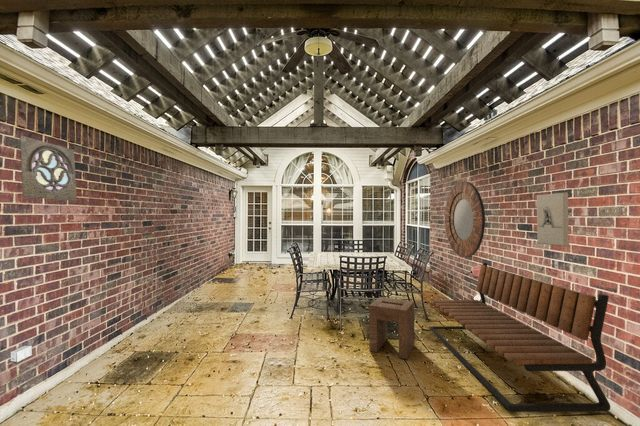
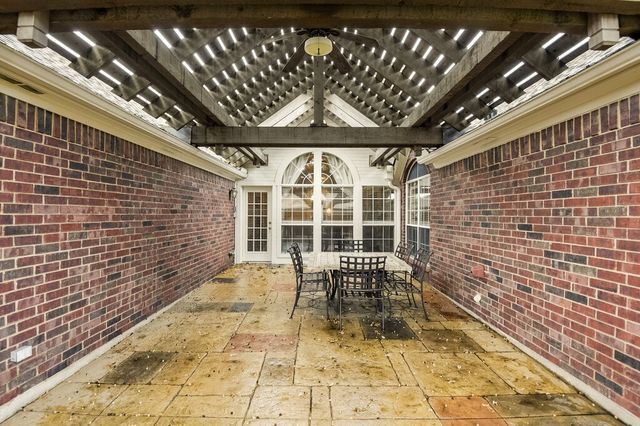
- home mirror (462, 219)
- stool (392, 321)
- bench (494, 317)
- wall ornament (50, 171)
- wall sculpture (551, 219)
